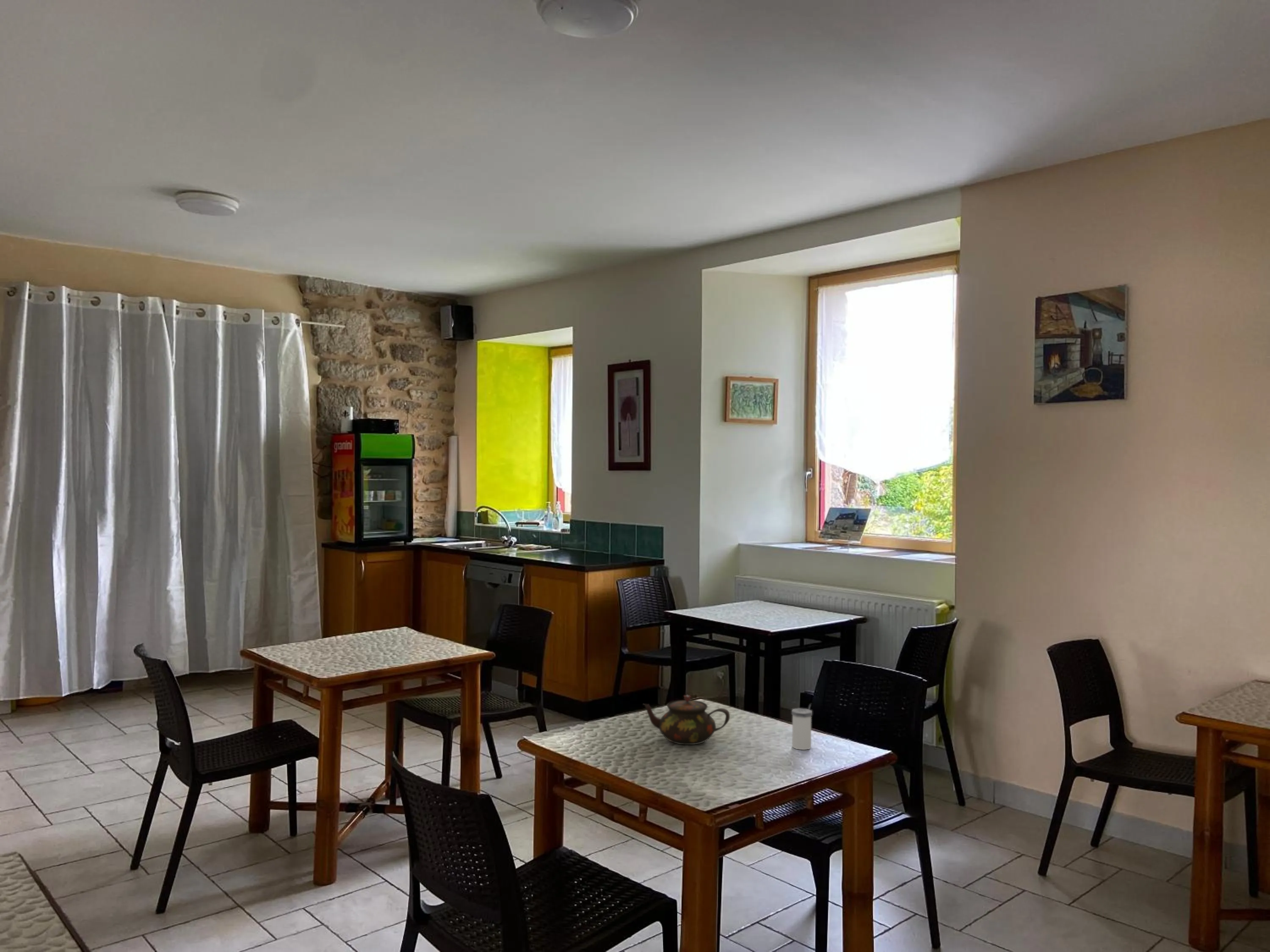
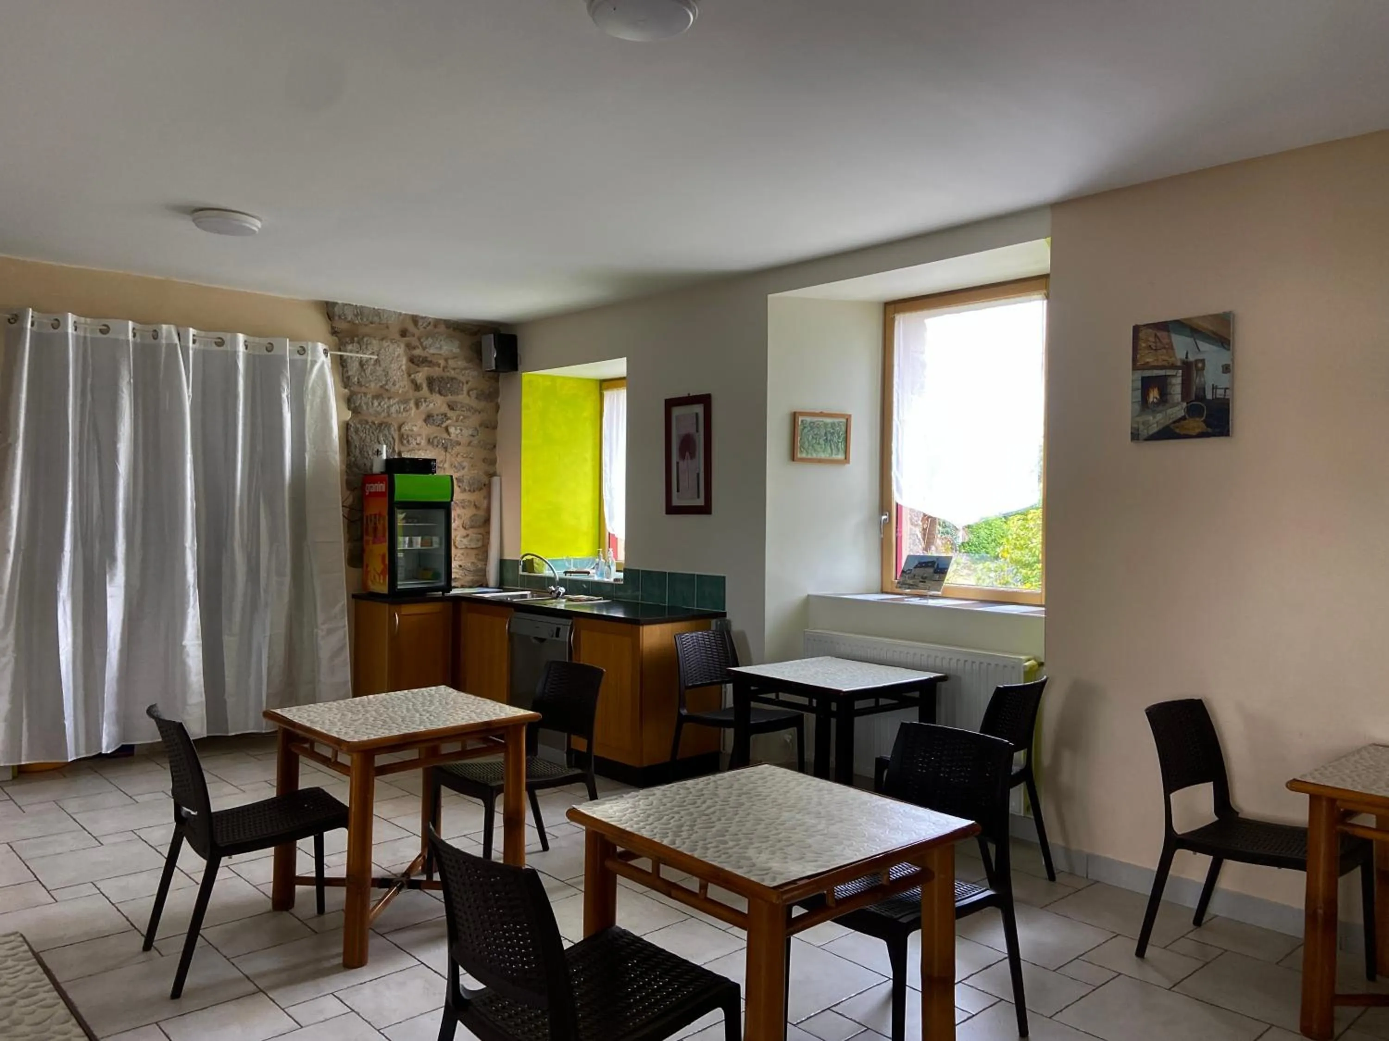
- teapot (686, 717)
- salt shaker (801, 729)
